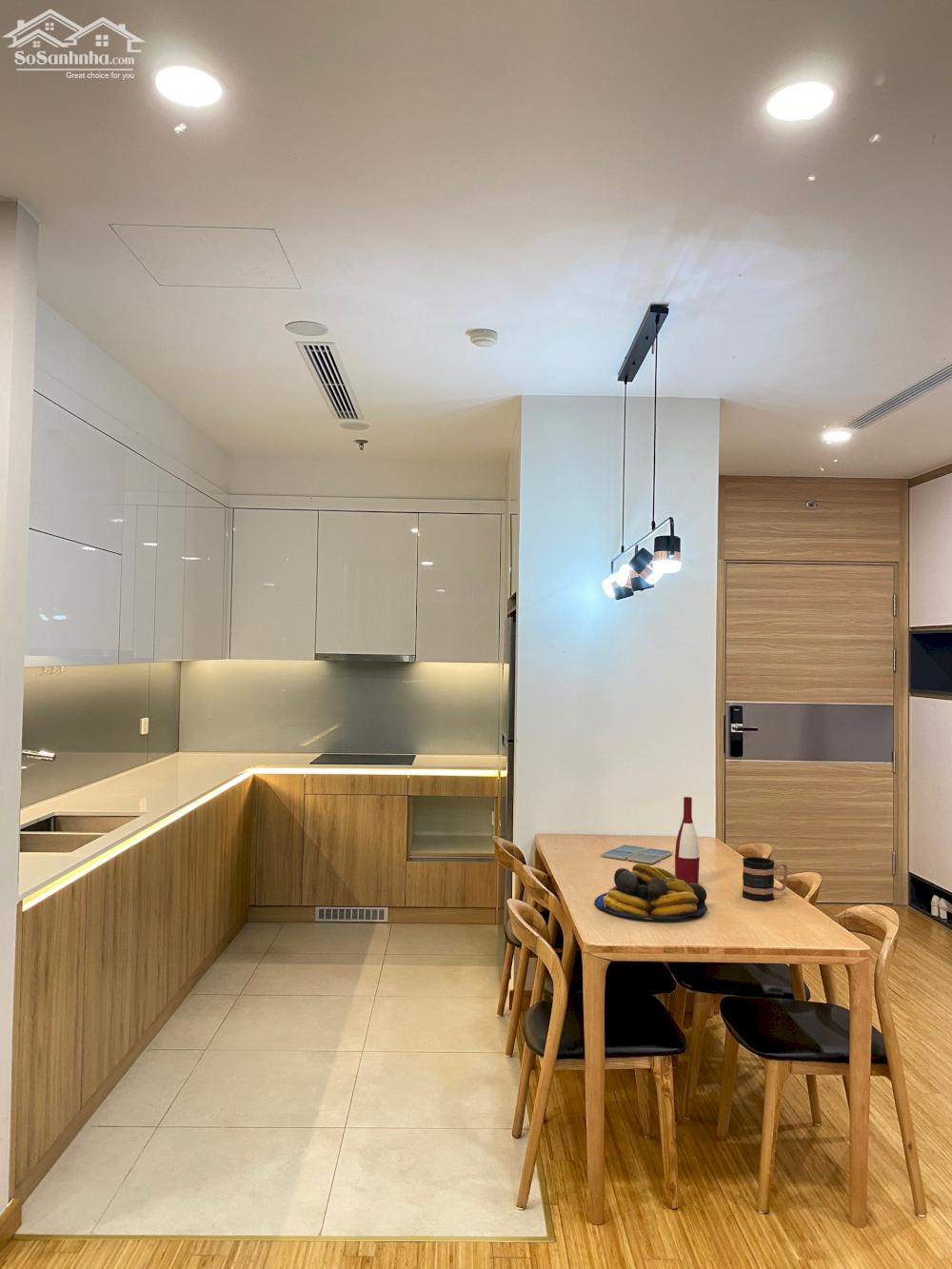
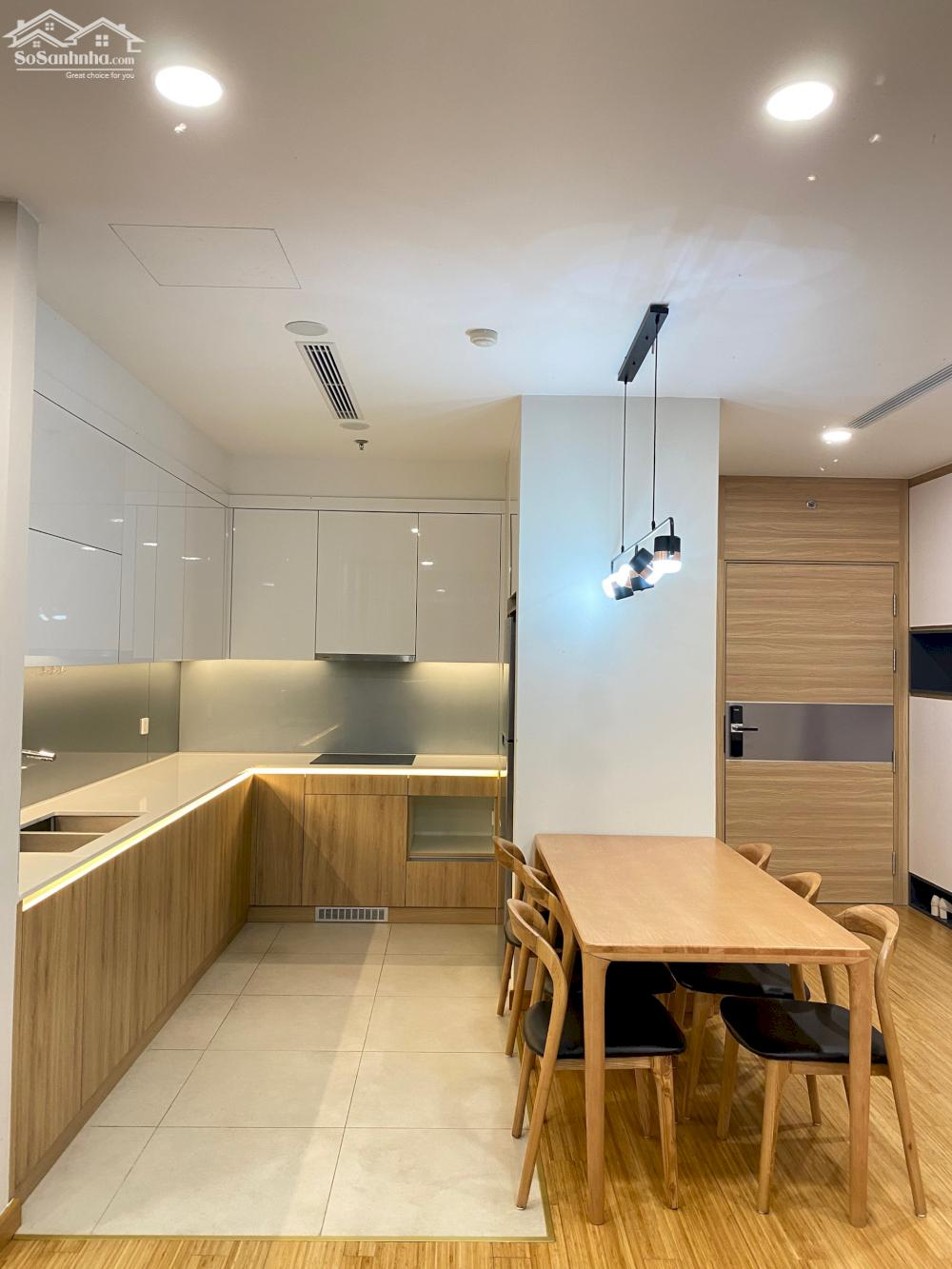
- mug (764, 878)
- alcohol (686, 840)
- fruit bowl (649, 885)
- drink coaster (637, 853)
